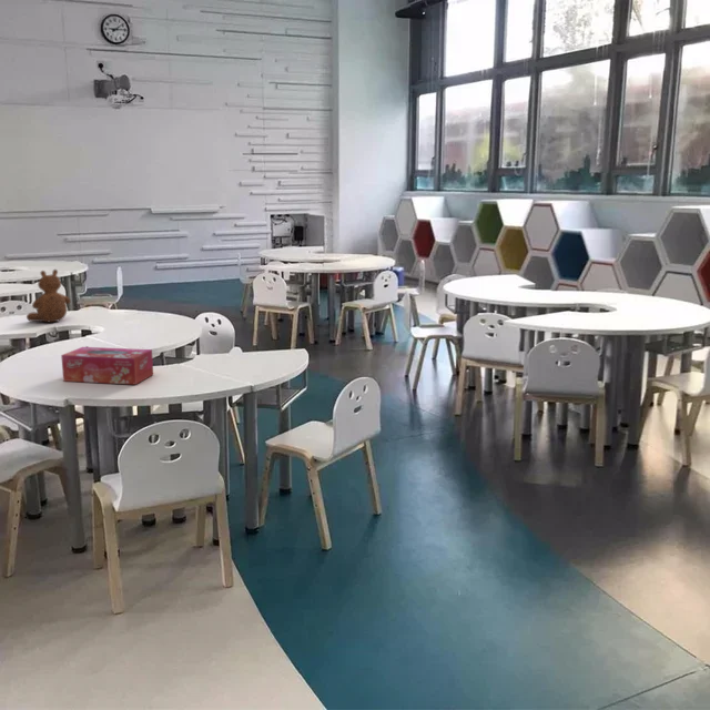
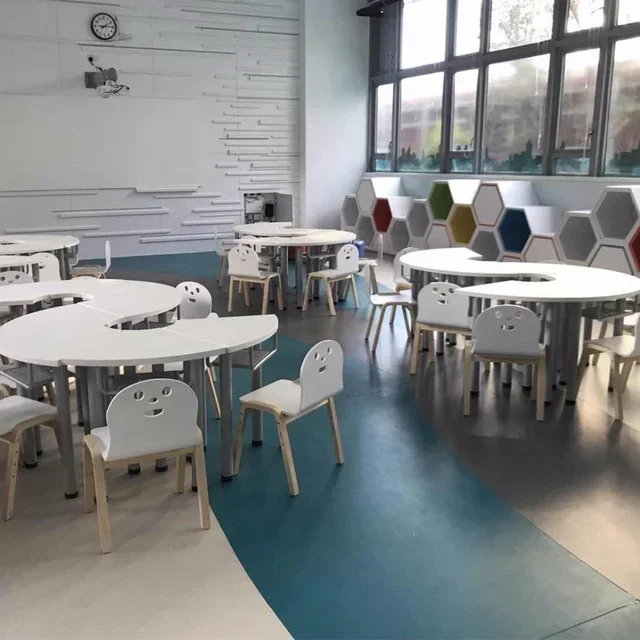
- teddy bear (45, 295)
- tissue box (108, 365)
